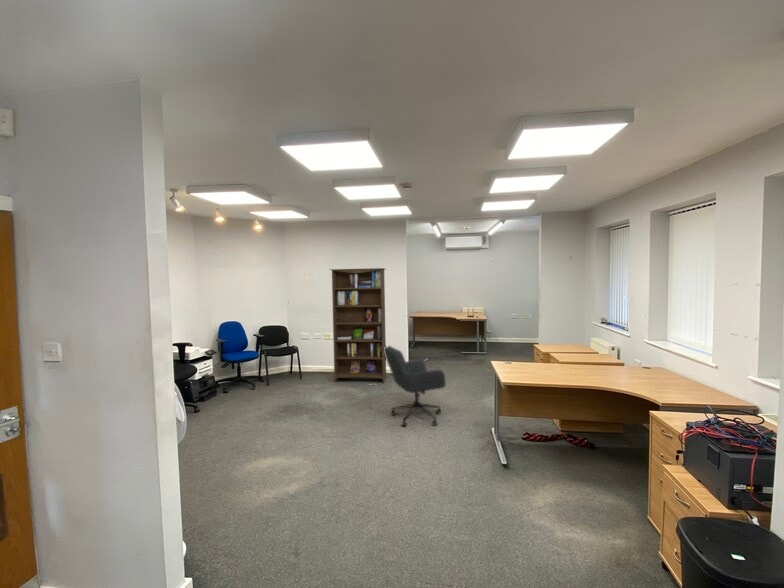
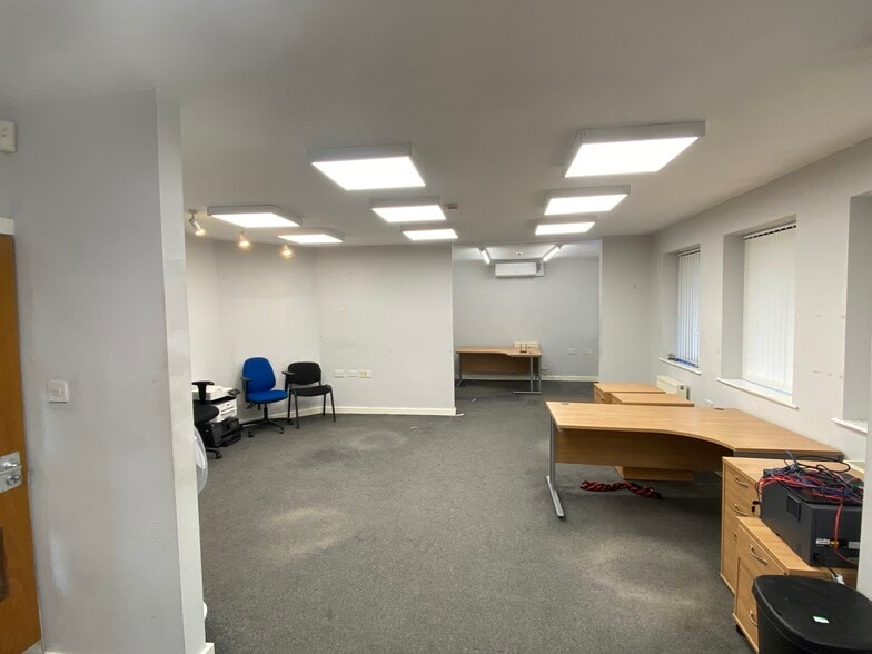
- office chair (414, 381)
- bookcase (359, 325)
